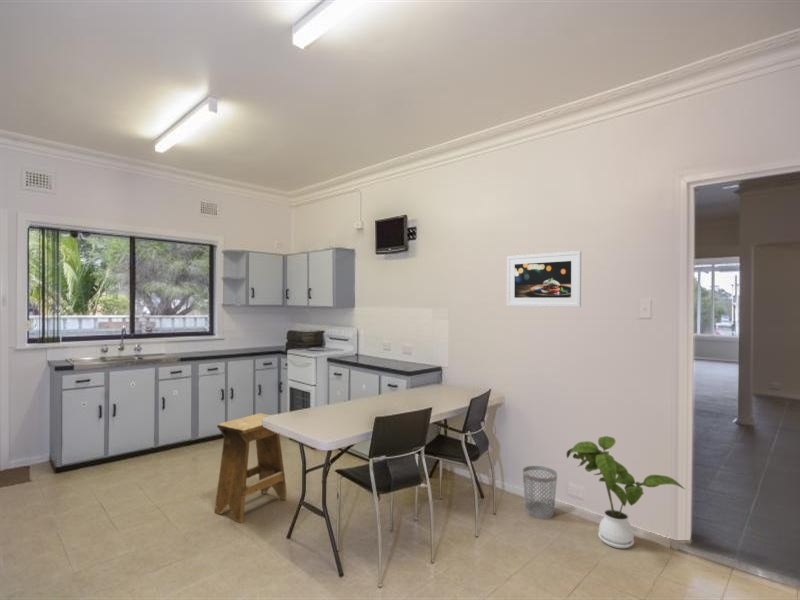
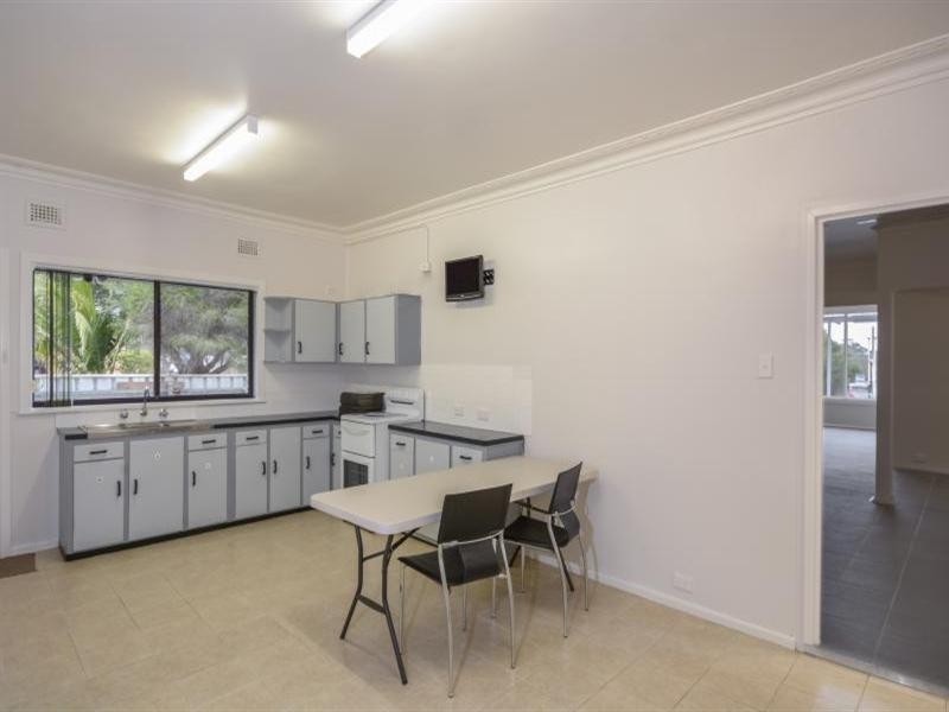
- house plant (614, 492)
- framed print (541, 280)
- stool (254, 466)
- wastebasket (540, 492)
